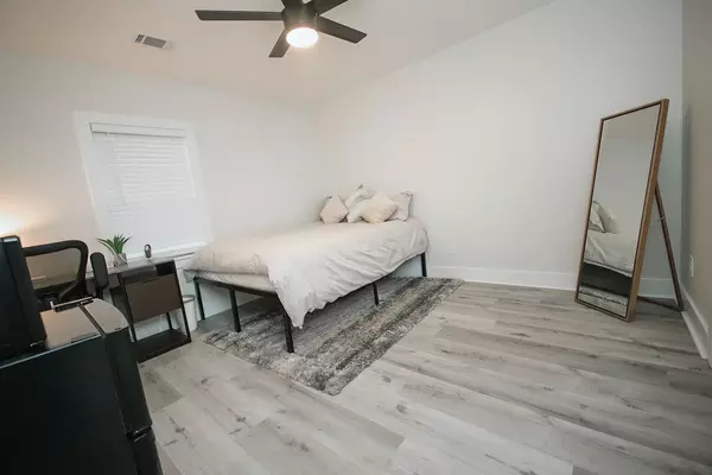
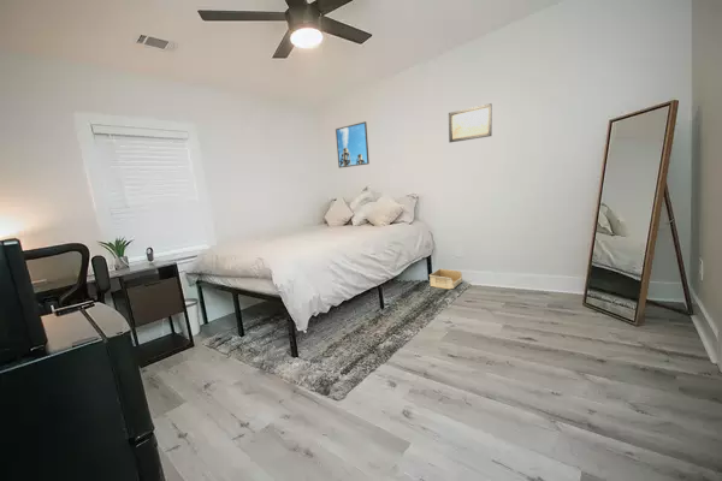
+ wall art (469, 124)
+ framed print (351, 146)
+ storage bin (445, 278)
